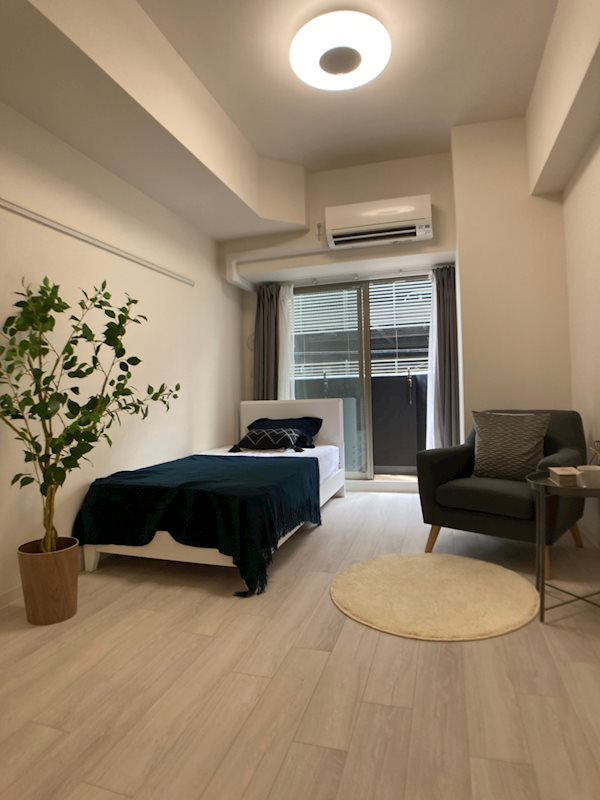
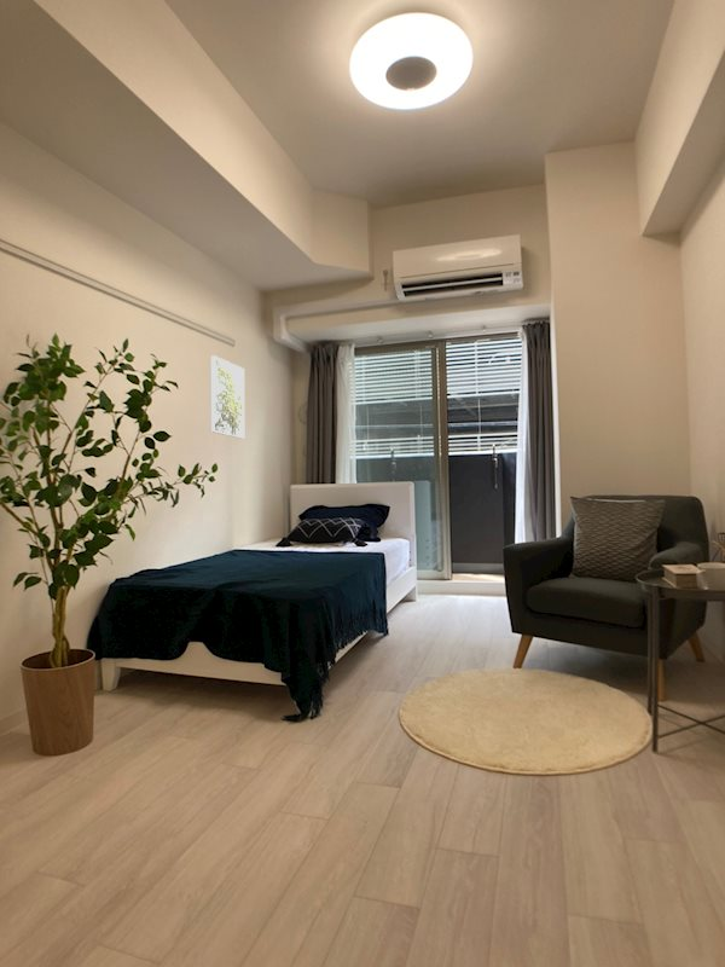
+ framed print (227, 398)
